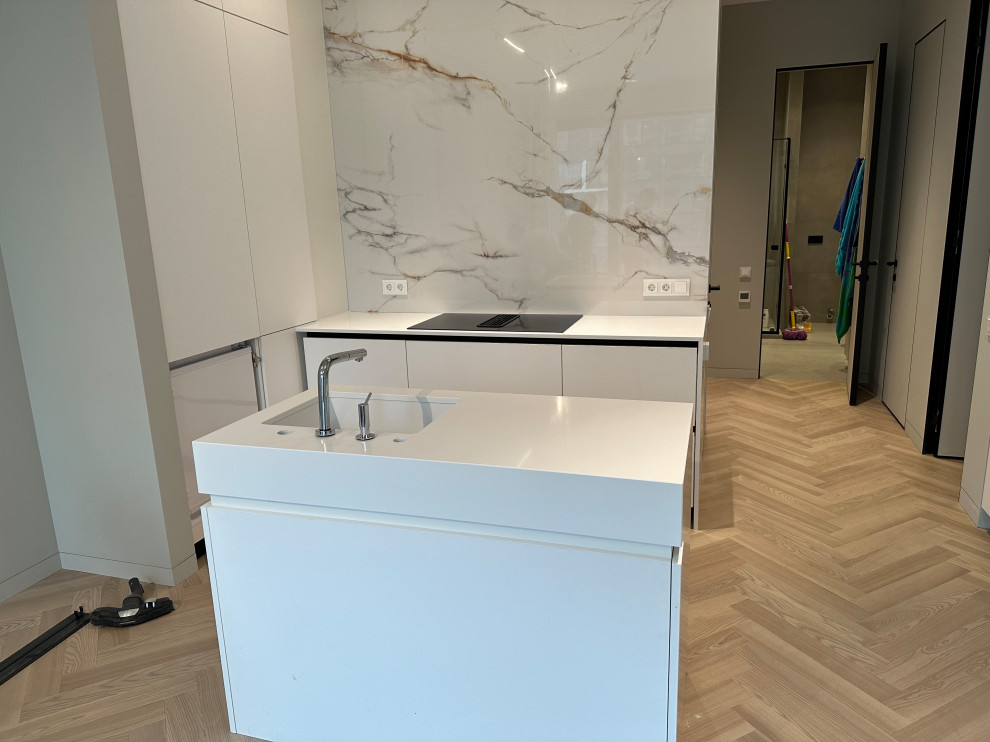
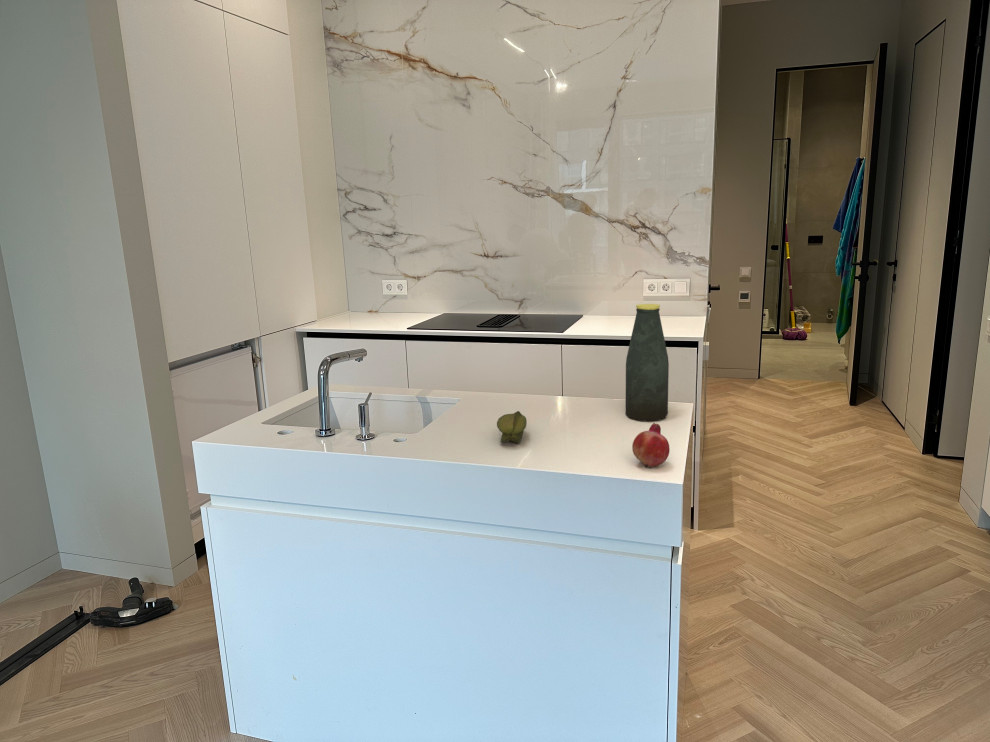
+ fruit (650, 445)
+ fruit (514, 426)
+ bottle (647, 361)
